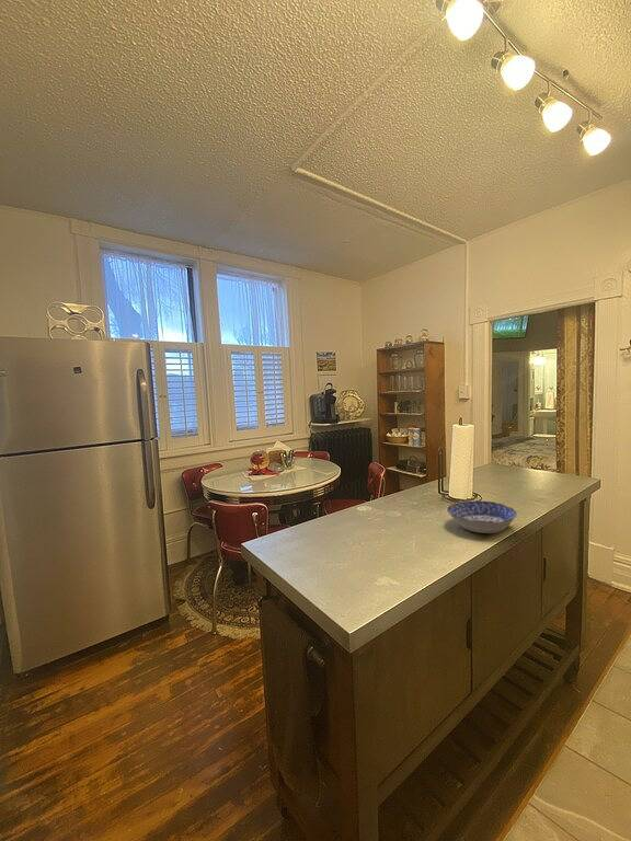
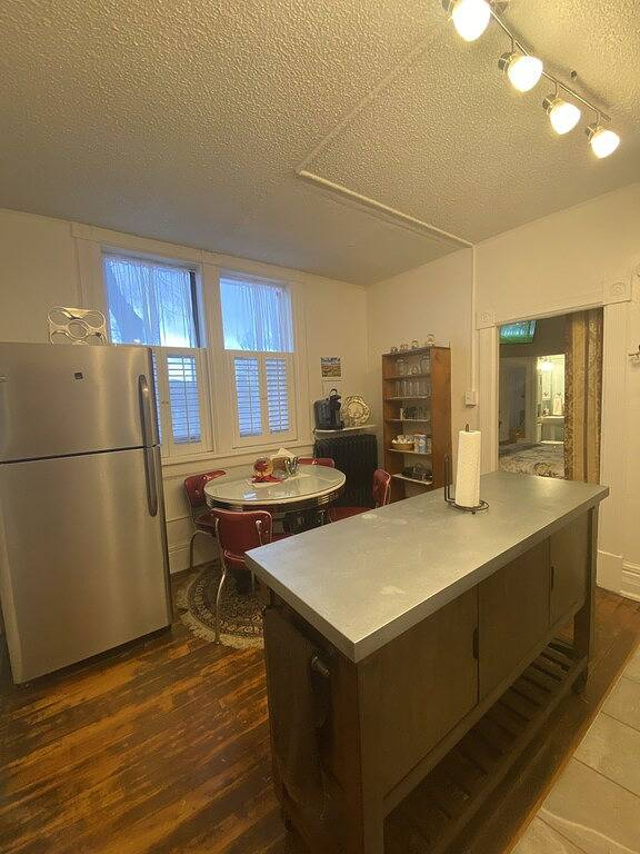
- bowl (480, 517)
